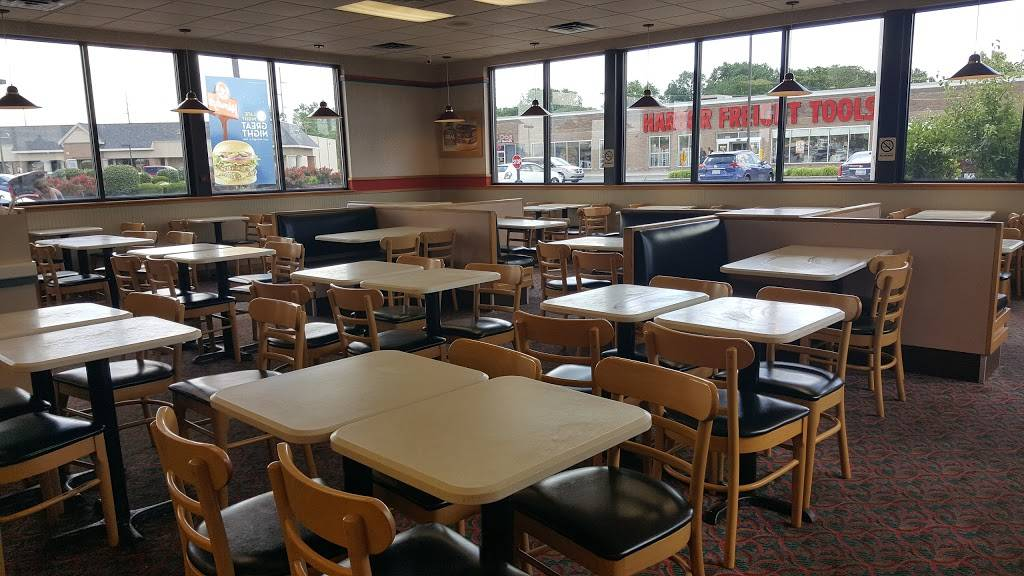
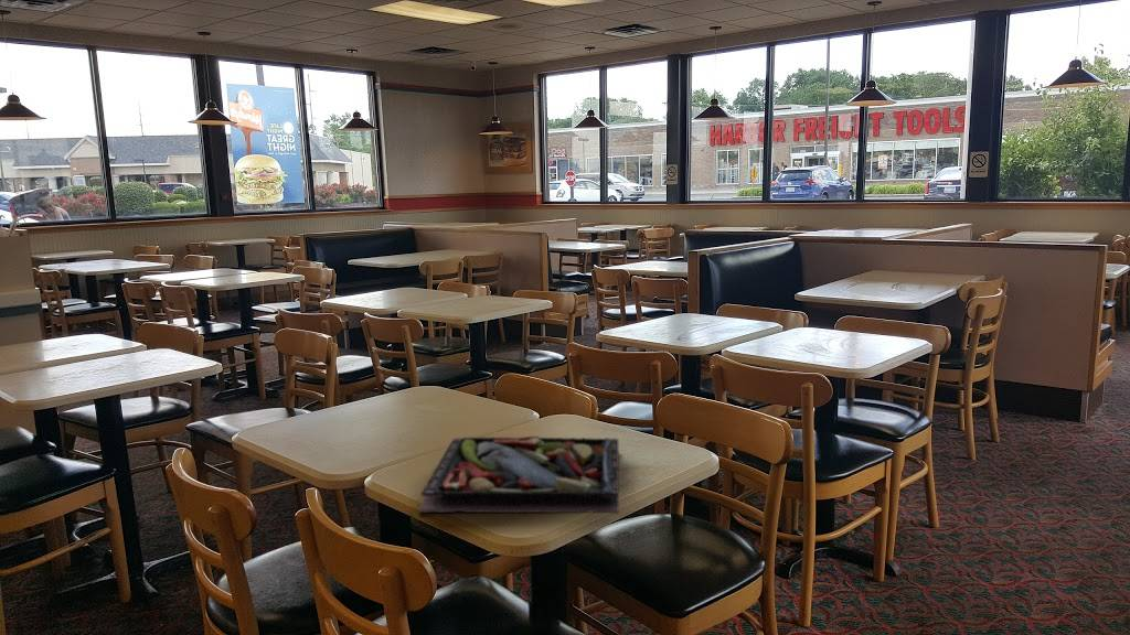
+ food tray (527, 467)
